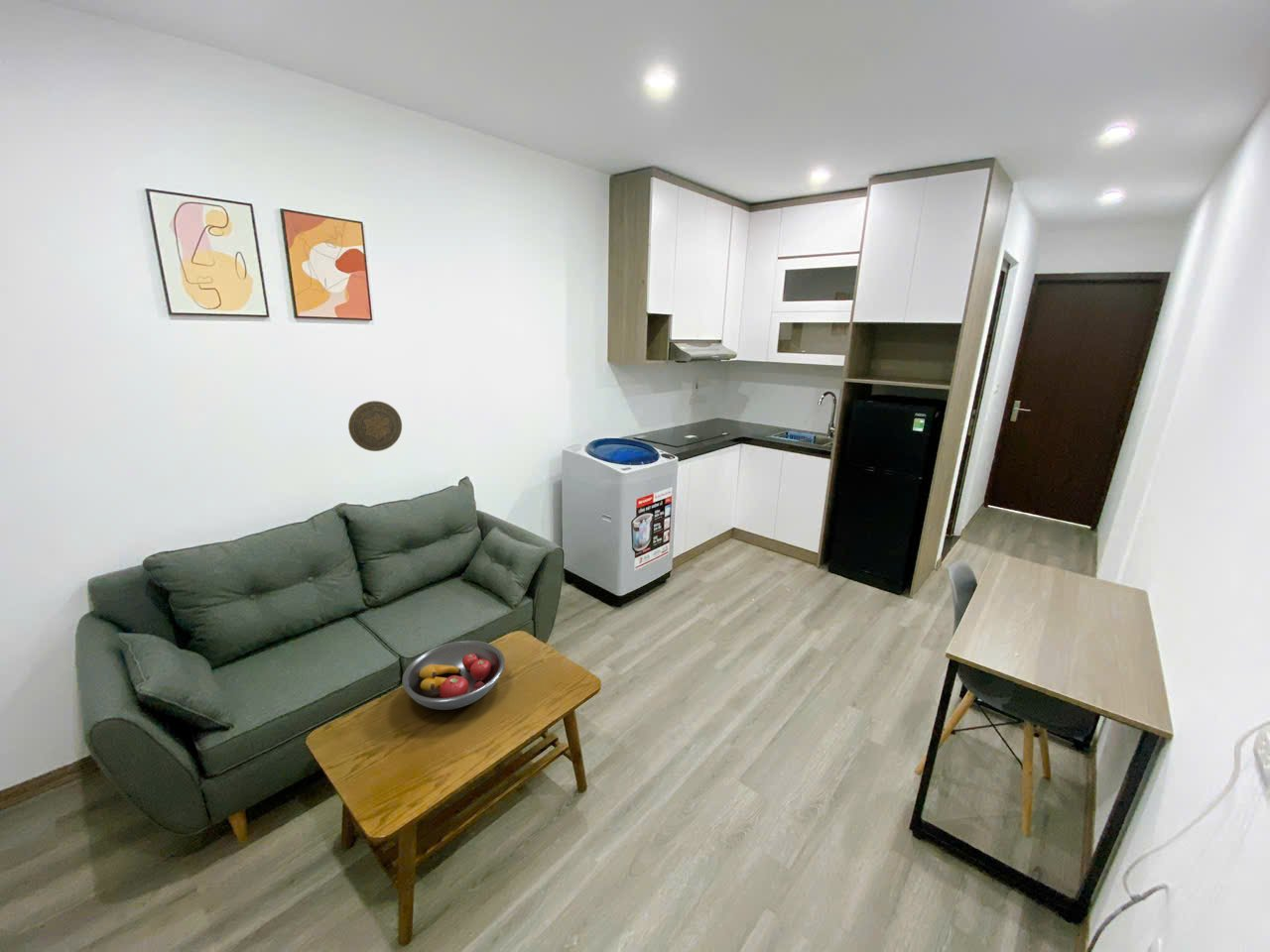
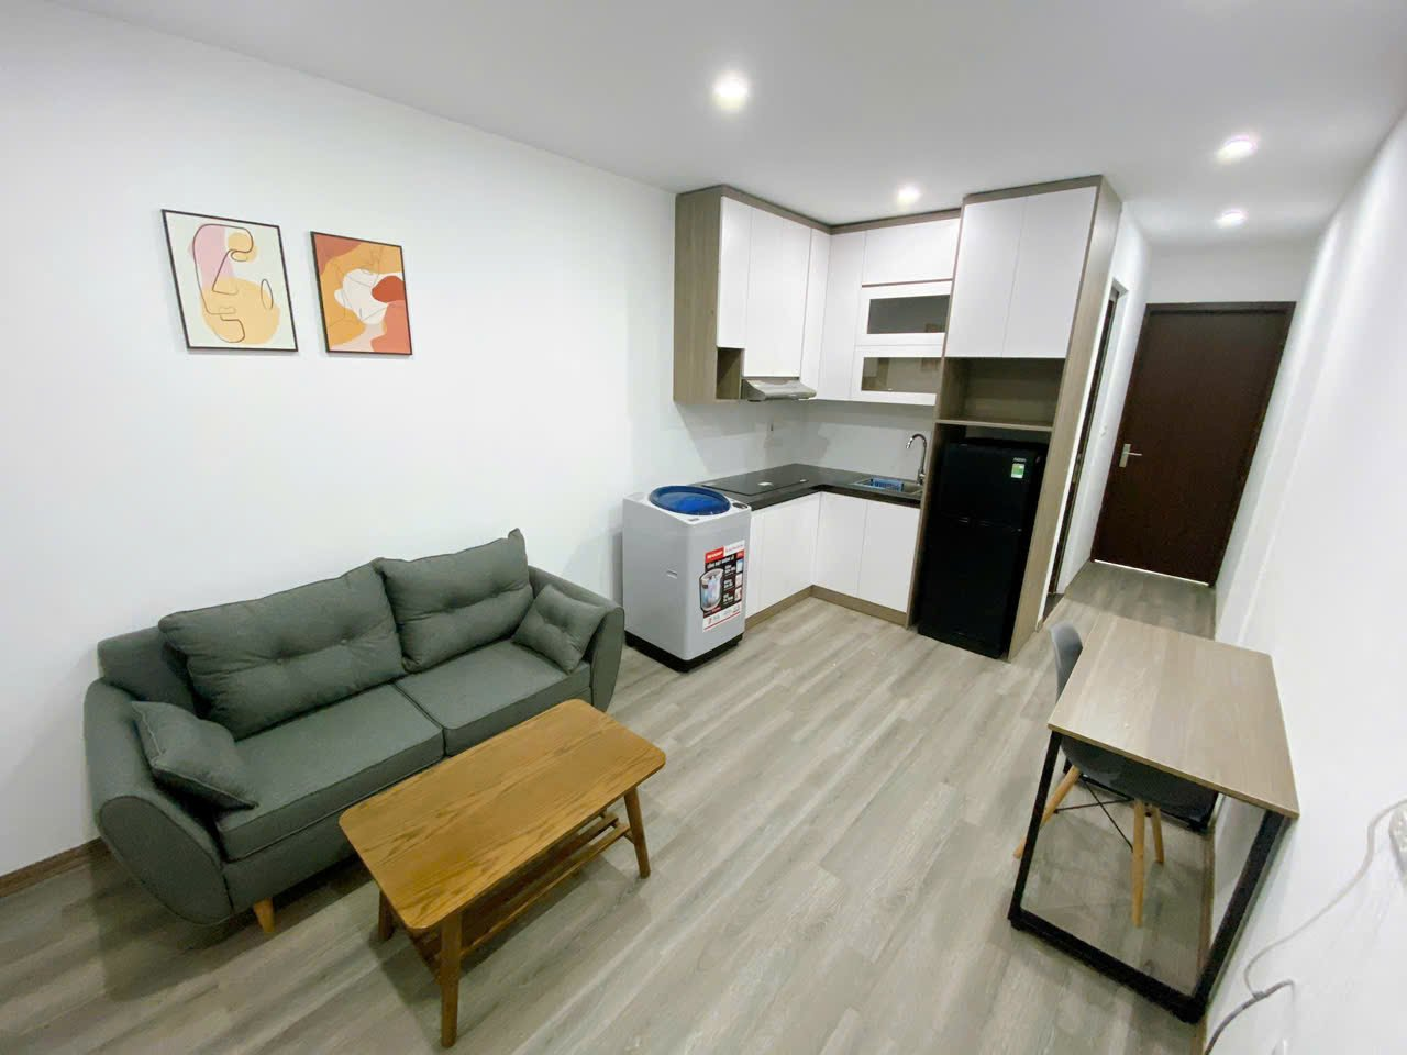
- fruit bowl (455, 676)
- decorative plate (376, 426)
